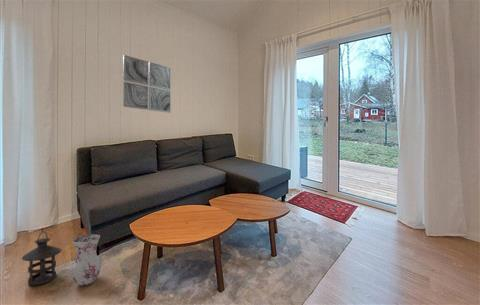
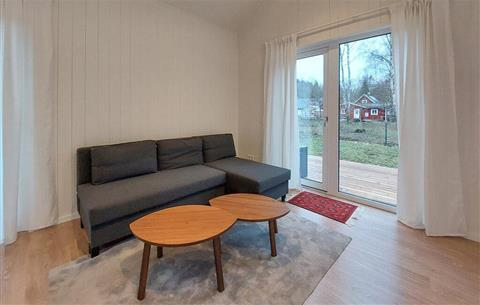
- wall art (149, 85)
- vase (86, 260)
- lantern (42, 253)
